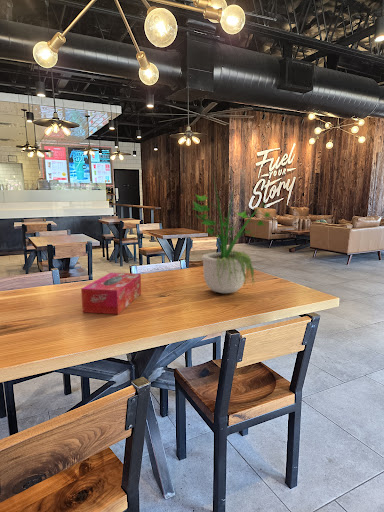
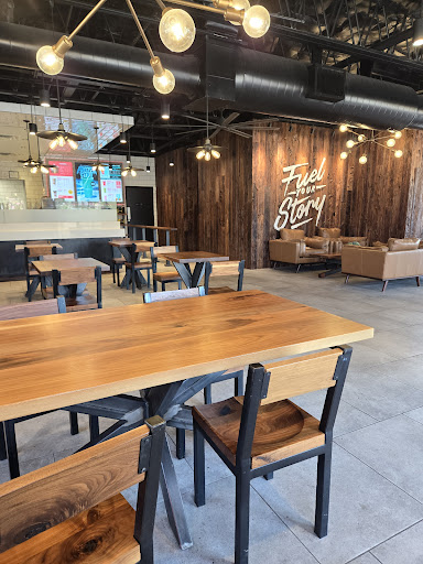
- potted plant (234, 229)
- tissue box (114, 291)
